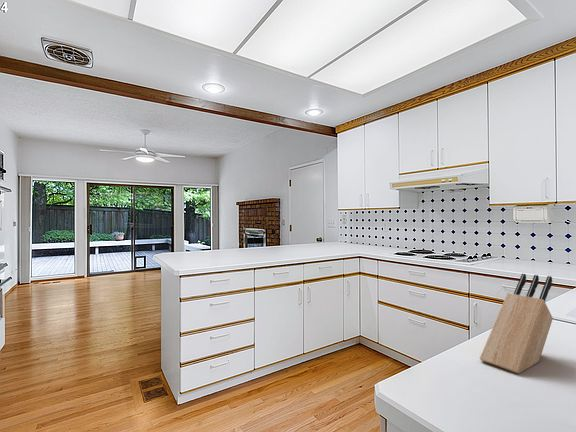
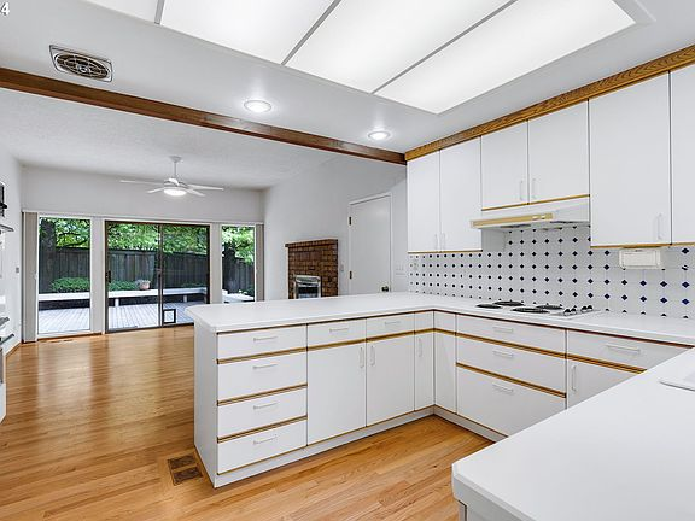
- knife block (520, 316)
